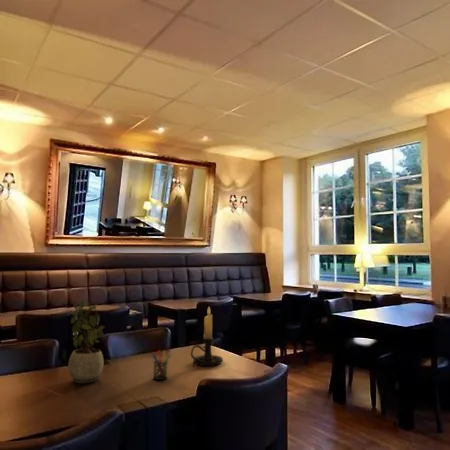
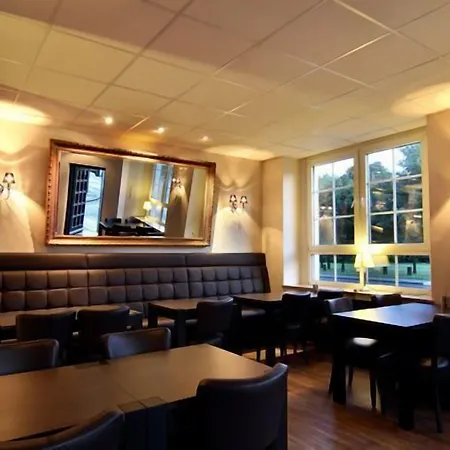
- pen holder (161, 363)
- potted plant (89, 340)
- candle holder (205, 334)
